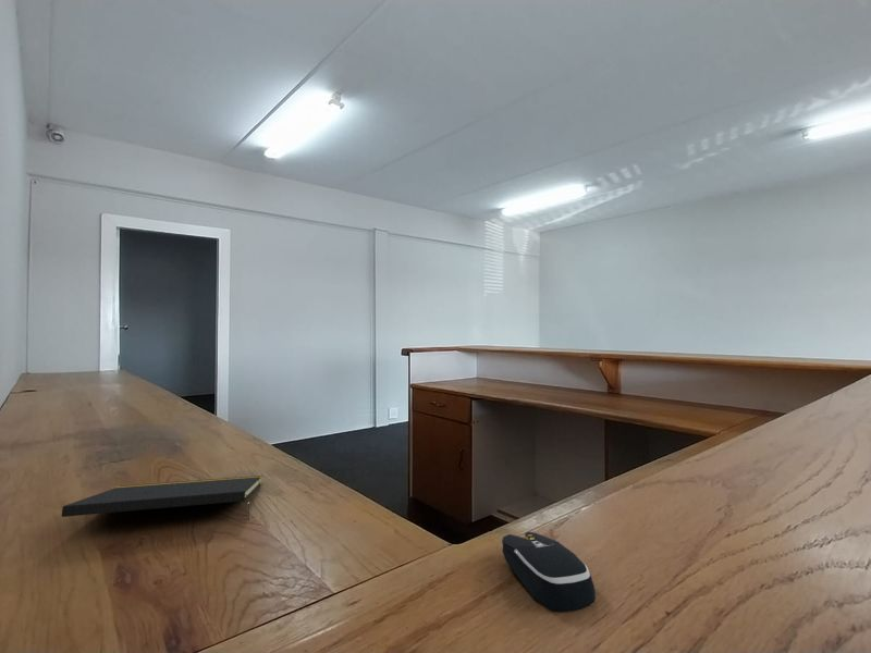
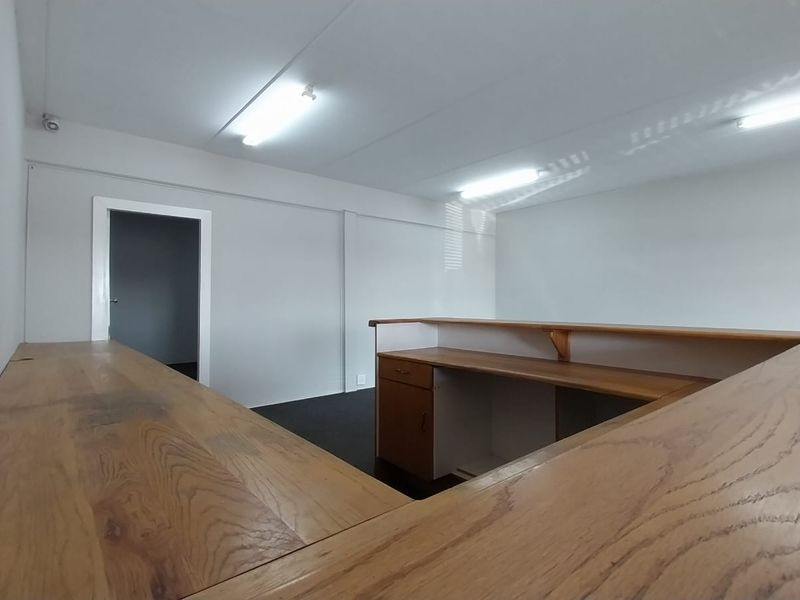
- computer mouse (544, 560)
- notepad (177, 492)
